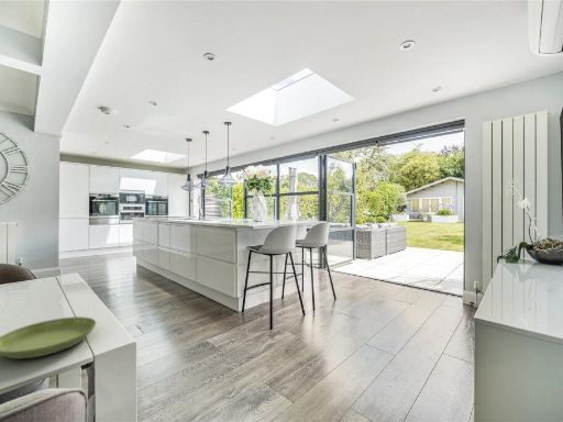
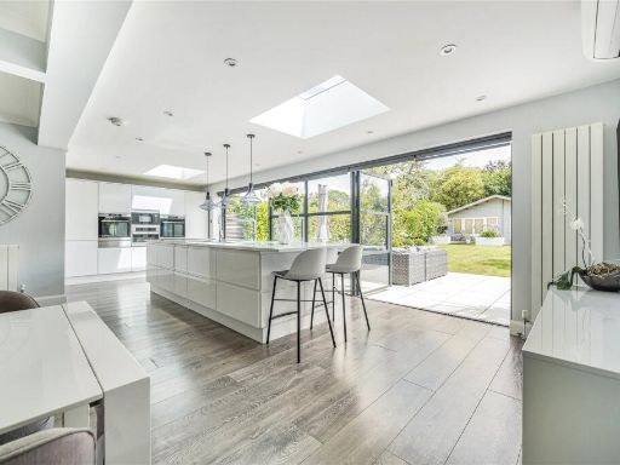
- saucer (48, 336)
